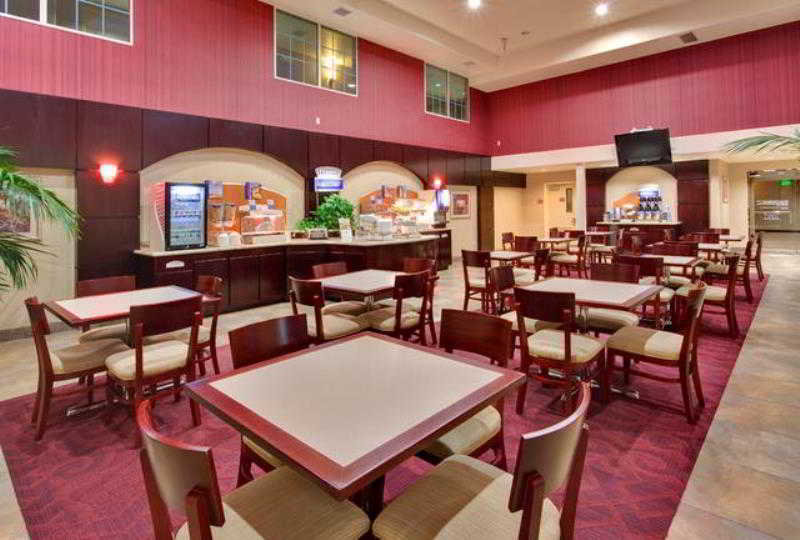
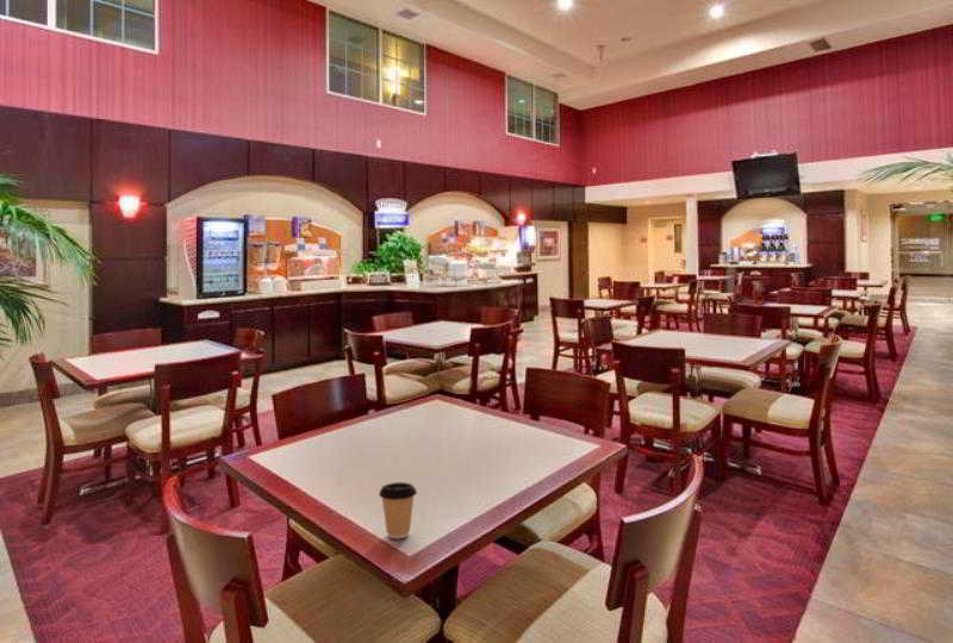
+ coffee cup (398, 510)
